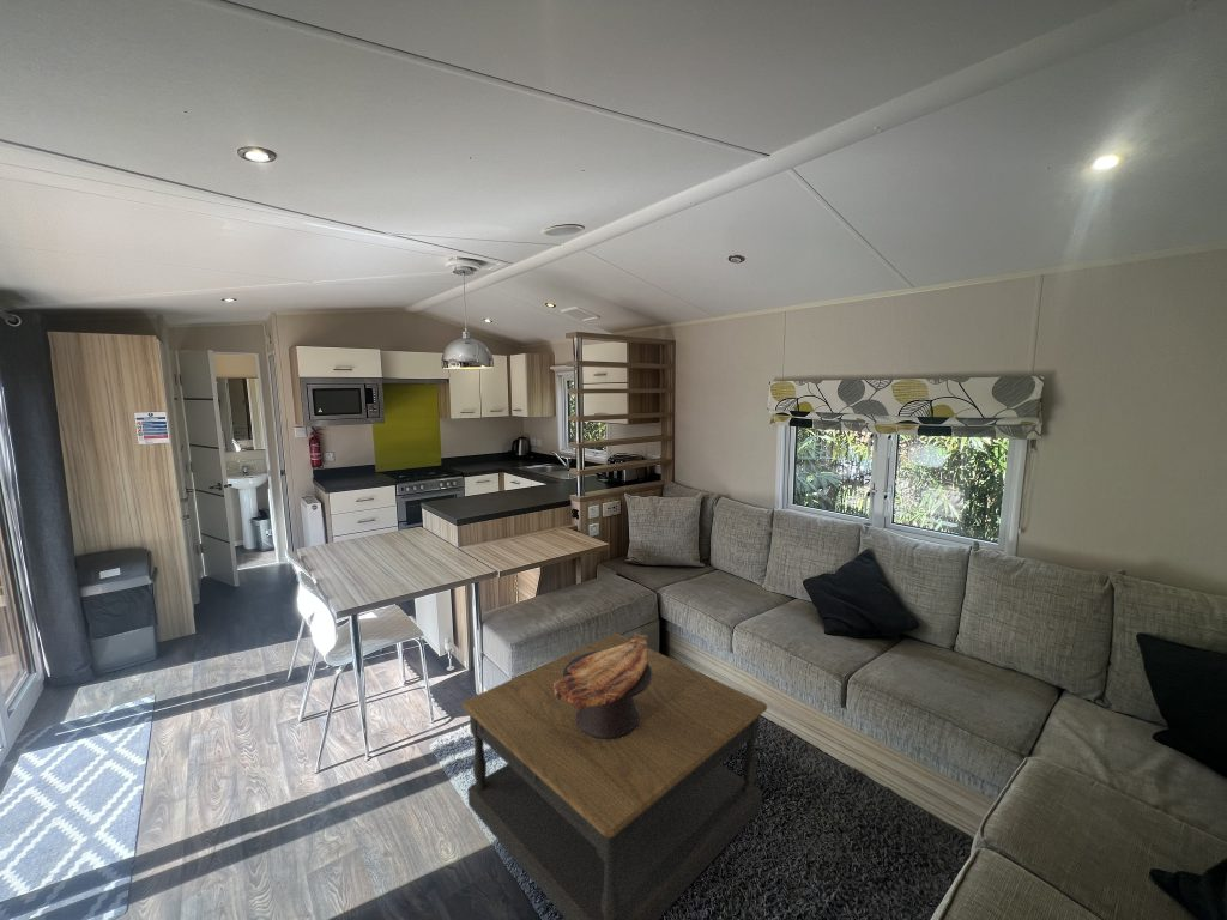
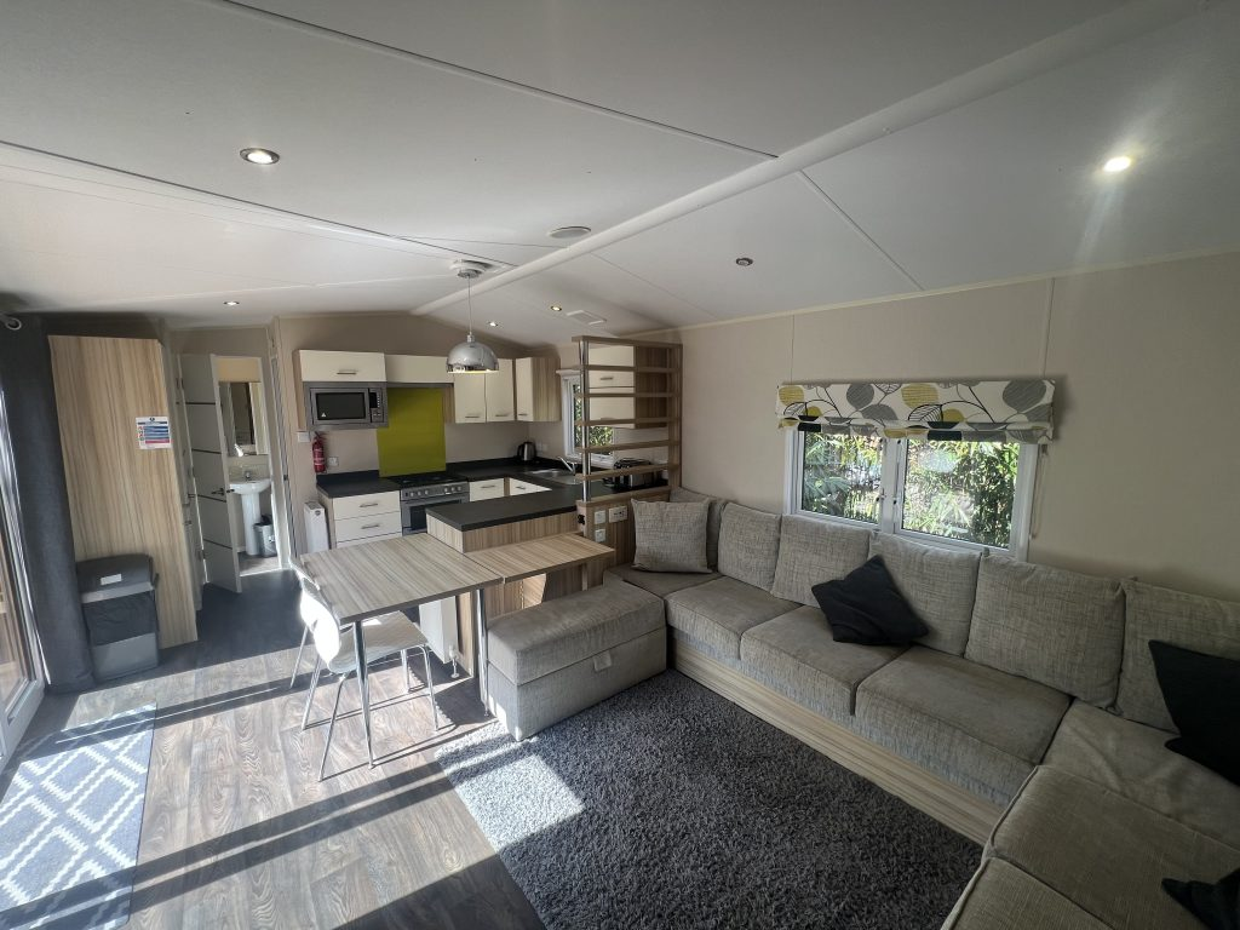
- coffee table (614, 753)
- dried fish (612, 689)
